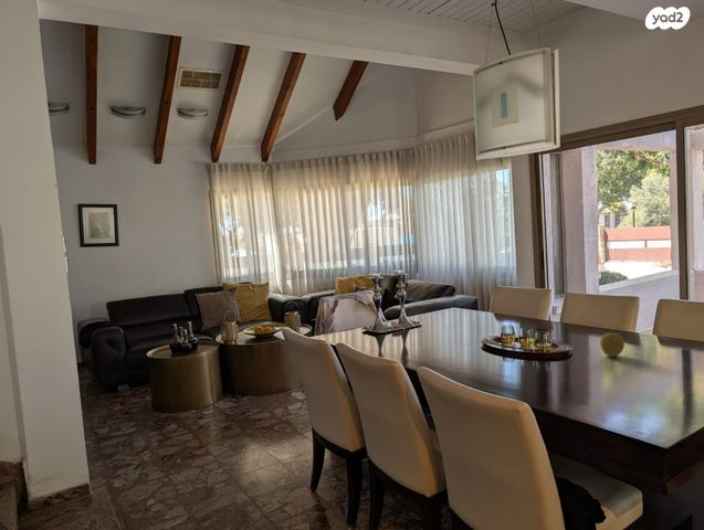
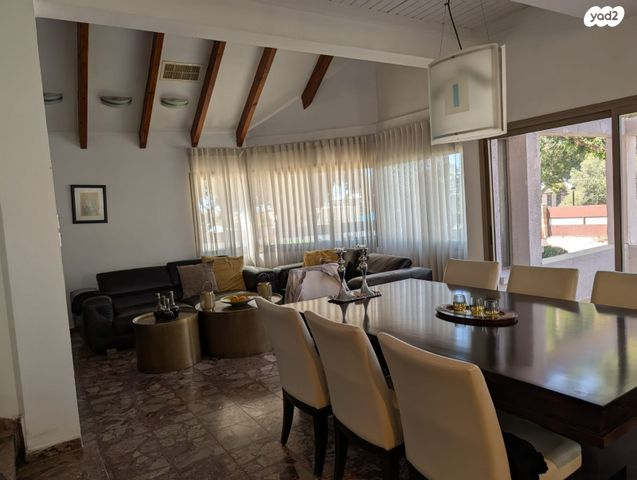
- fruit (612, 343)
